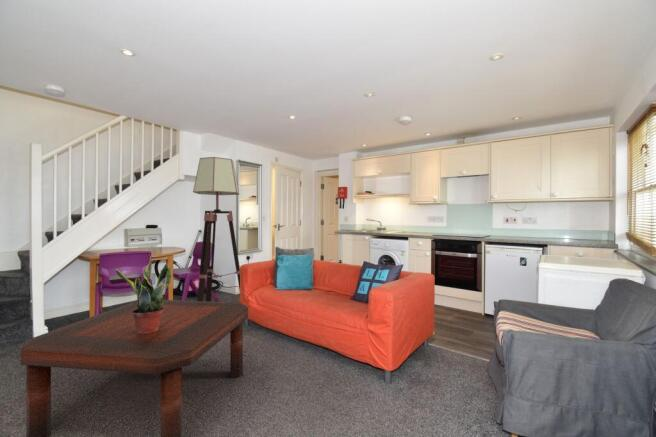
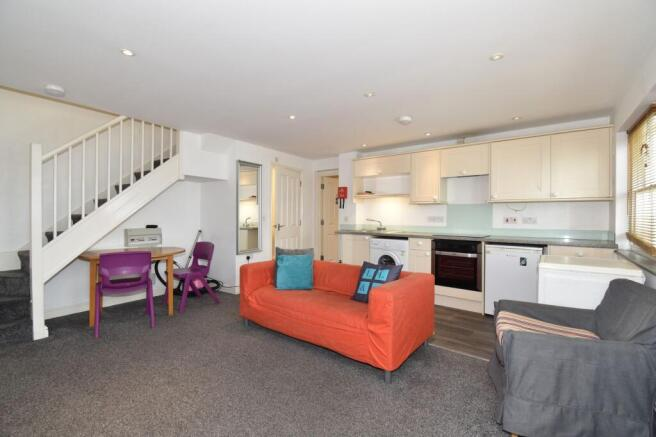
- coffee table (154, 360)
- potted plant (143, 292)
- floor lamp (214, 239)
